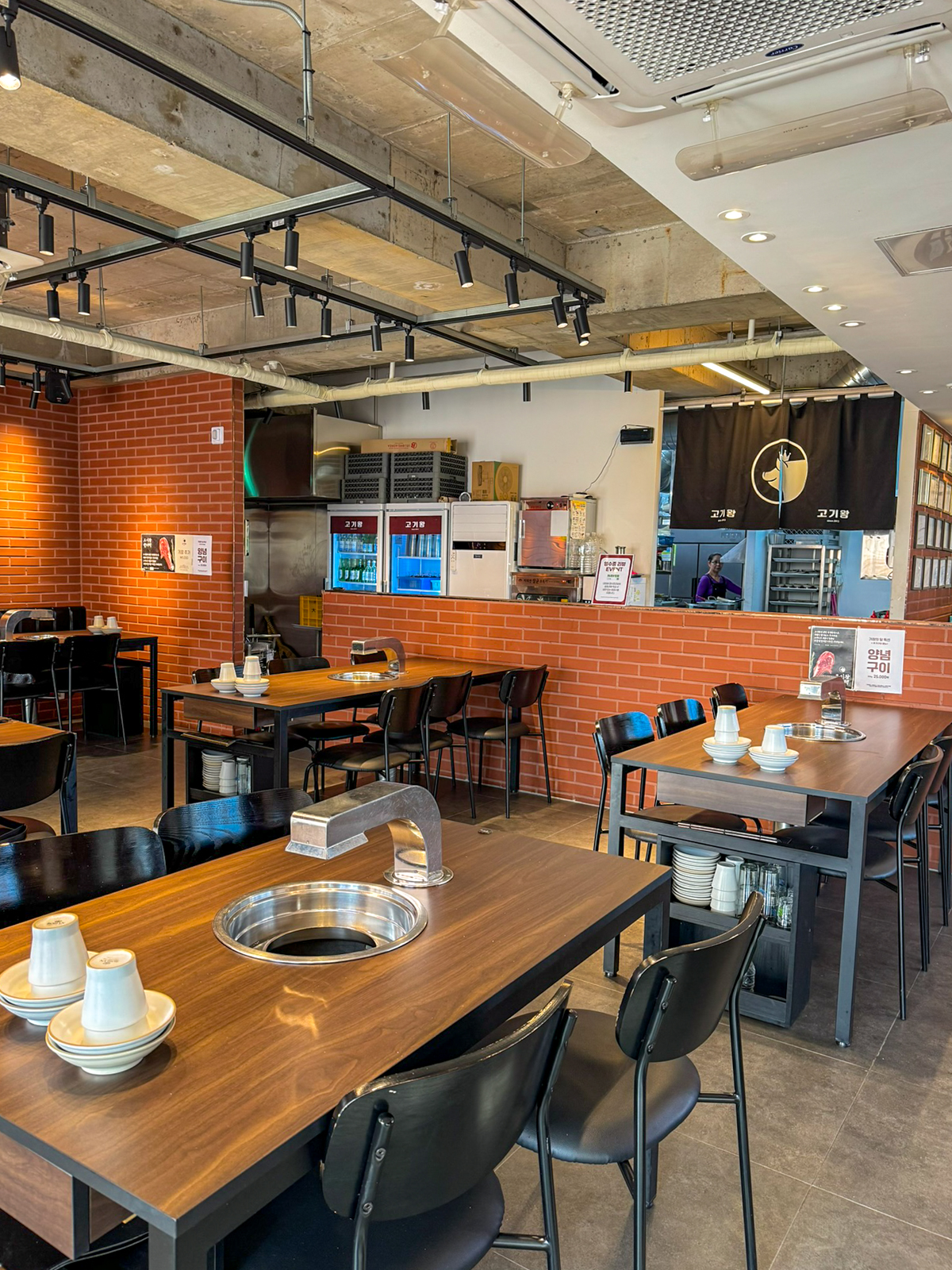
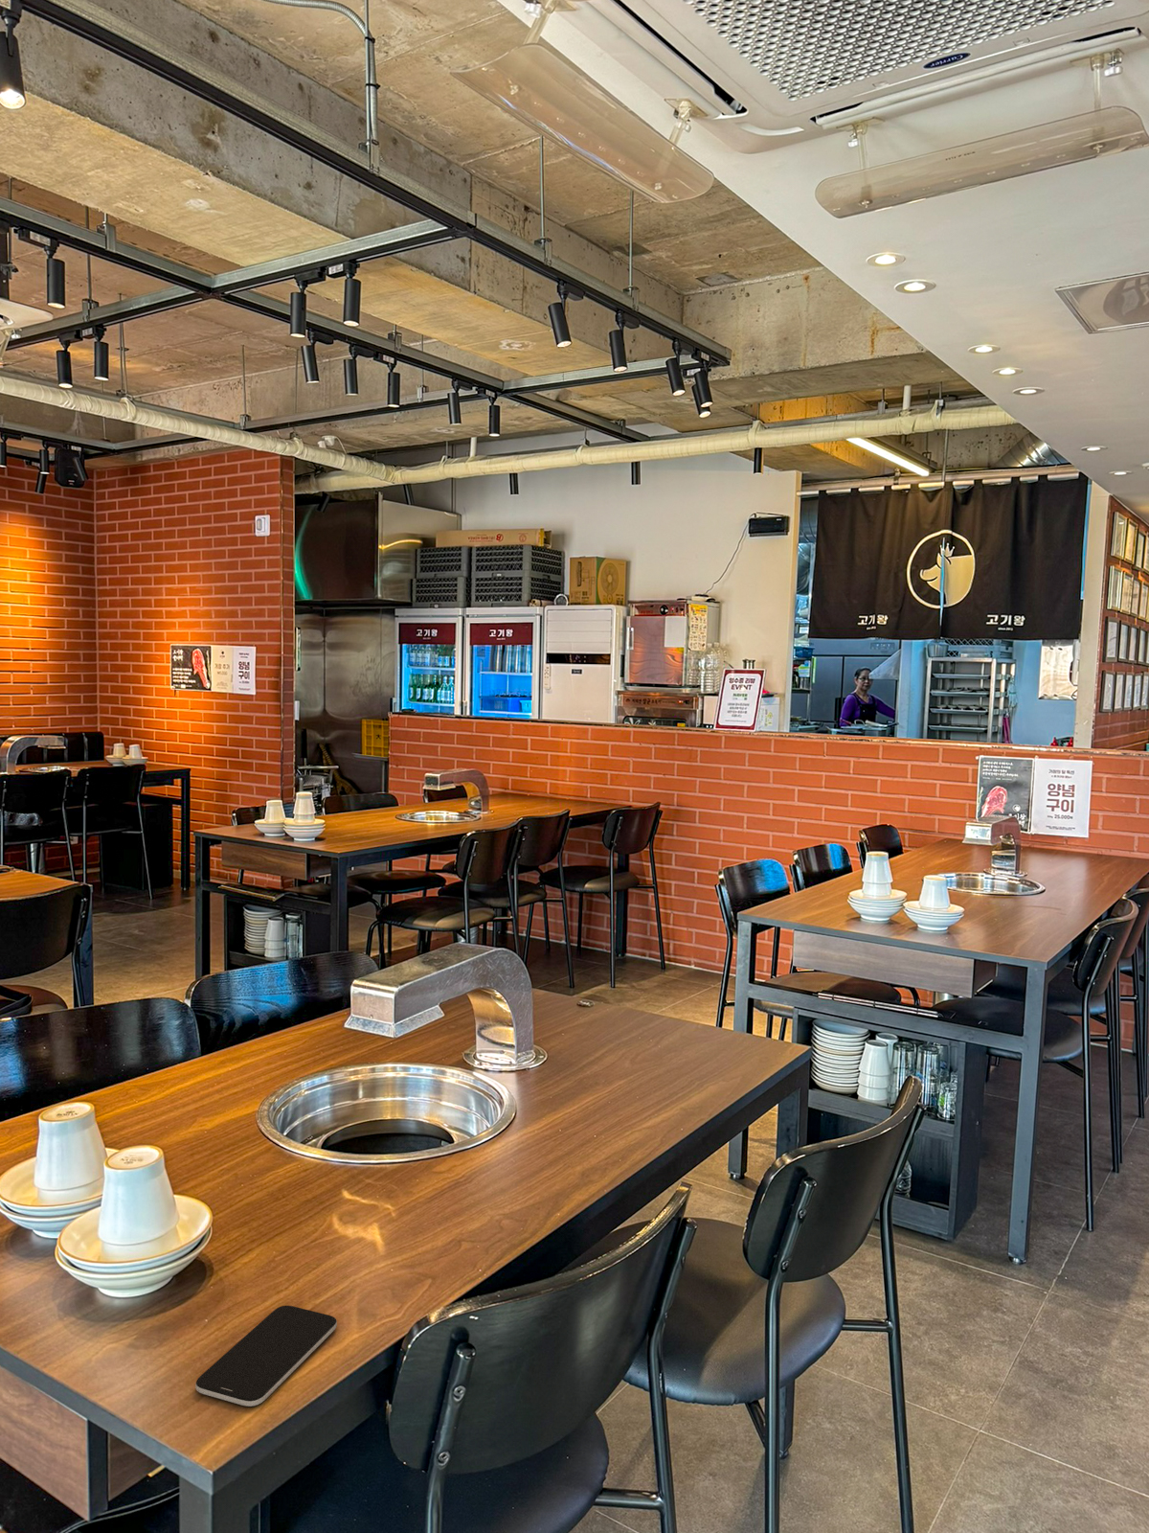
+ smartphone (269, 1352)
